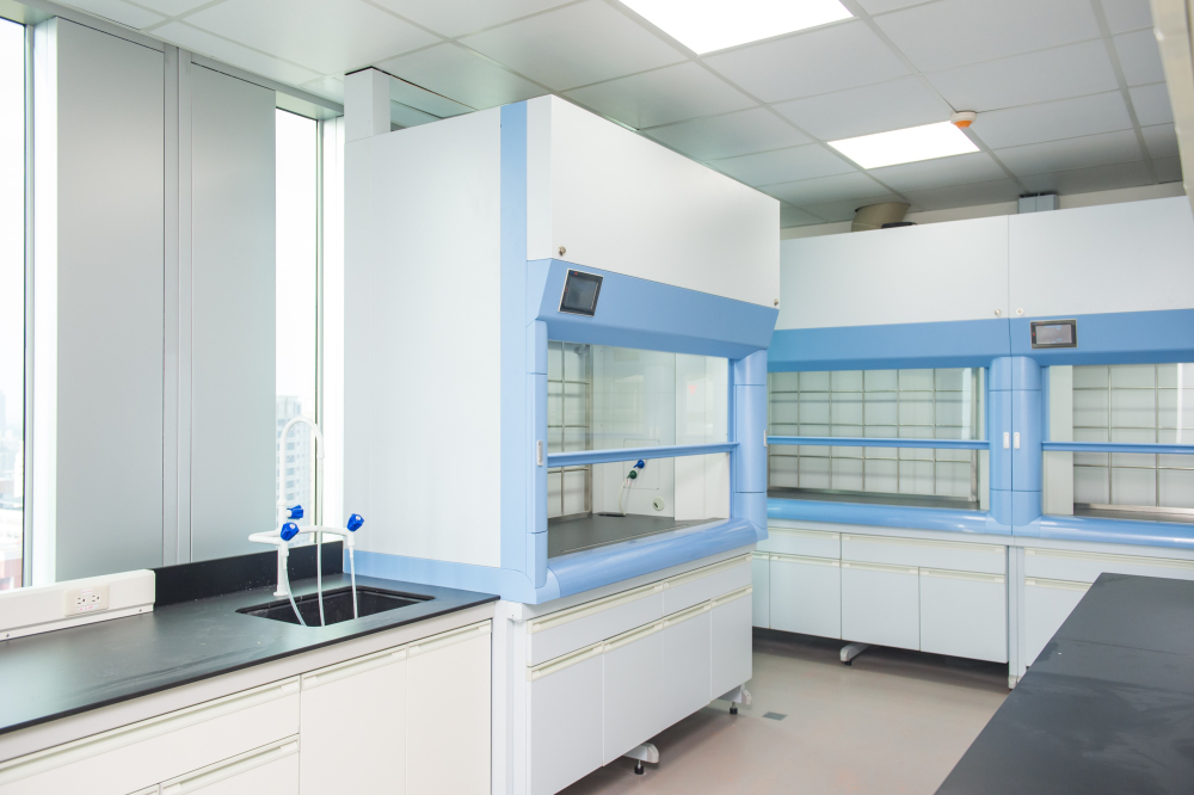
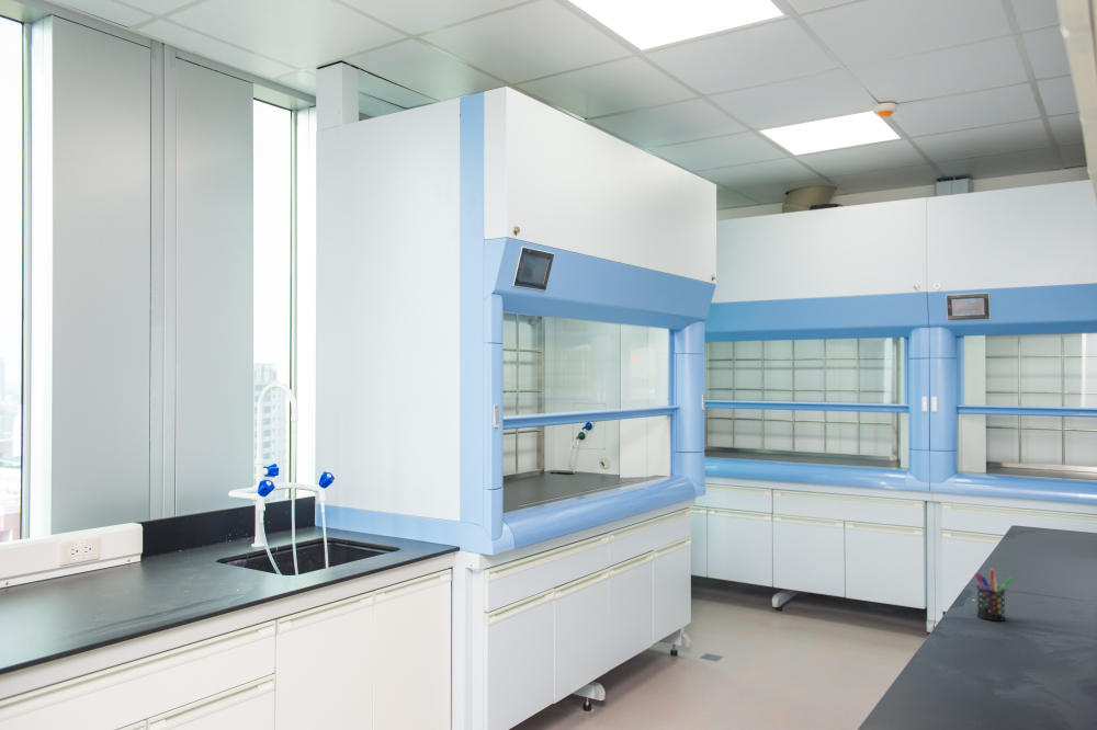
+ pen holder (994, 592)
